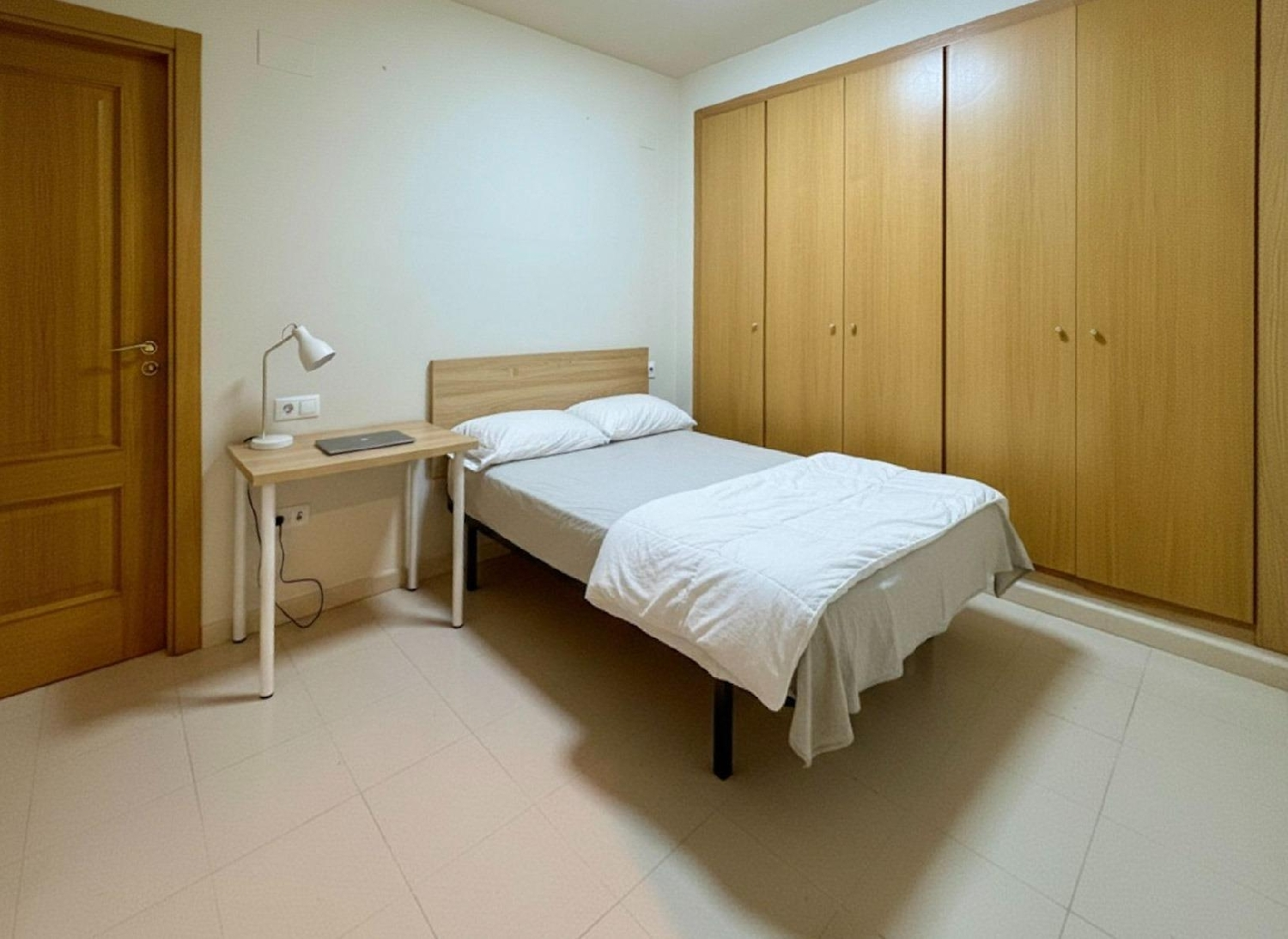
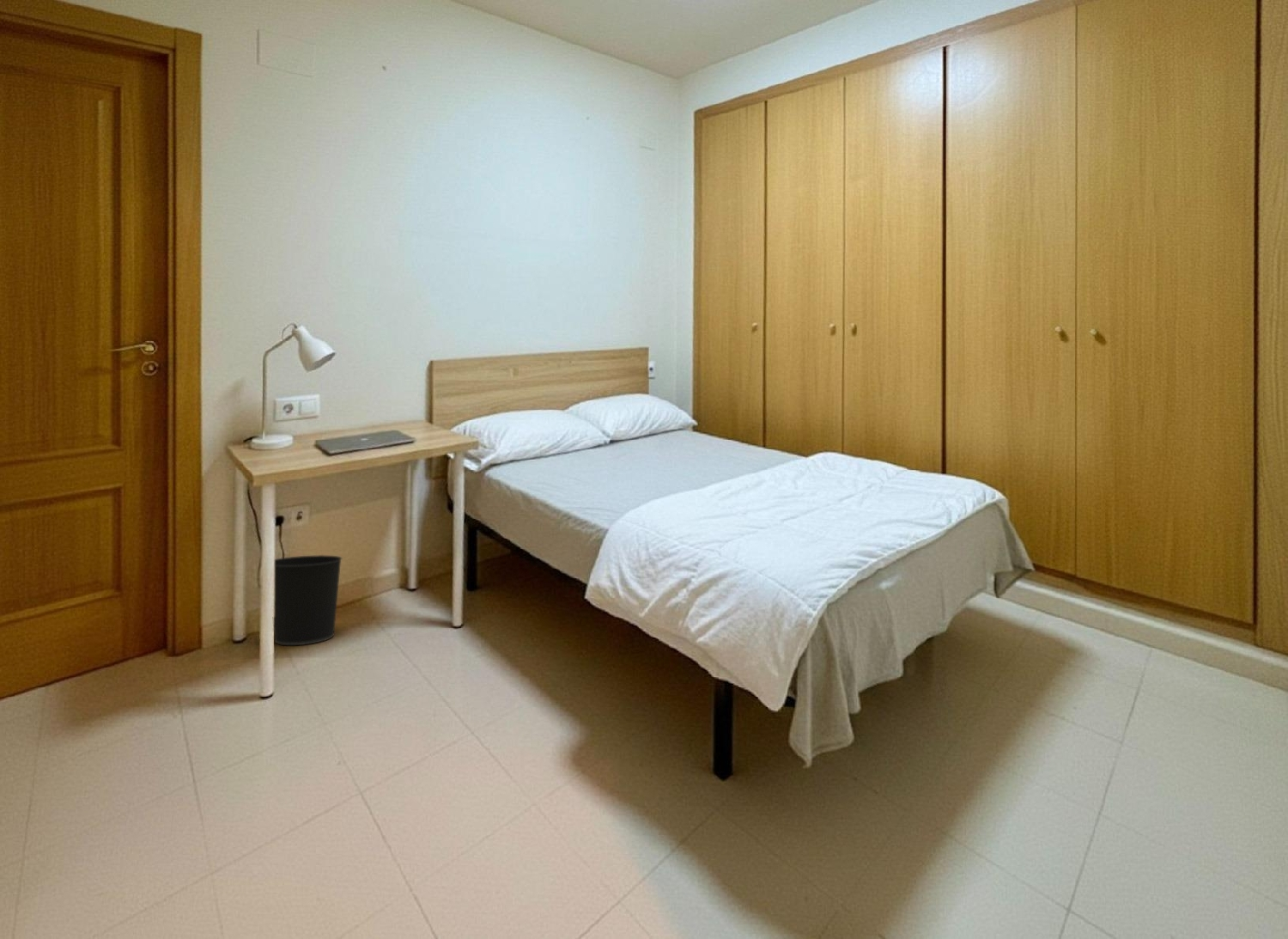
+ wastebasket (305, 599)
